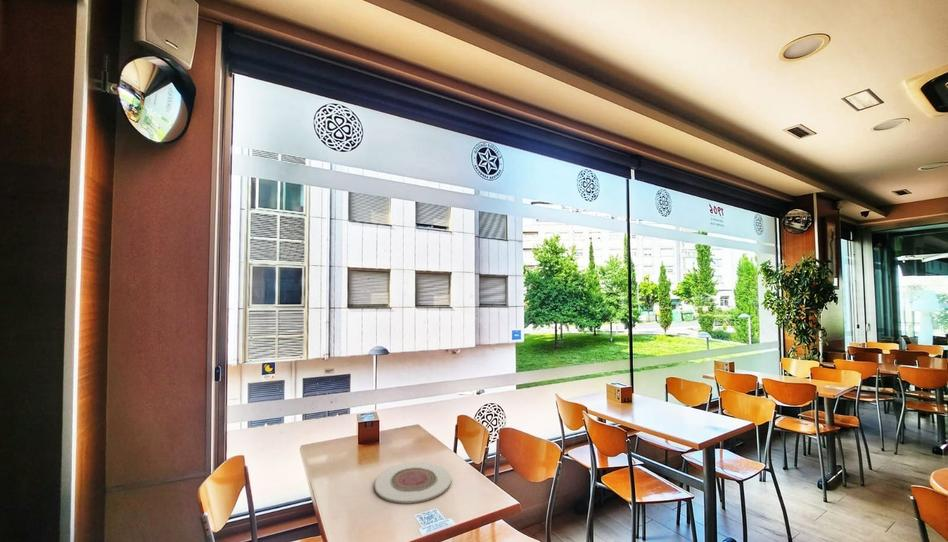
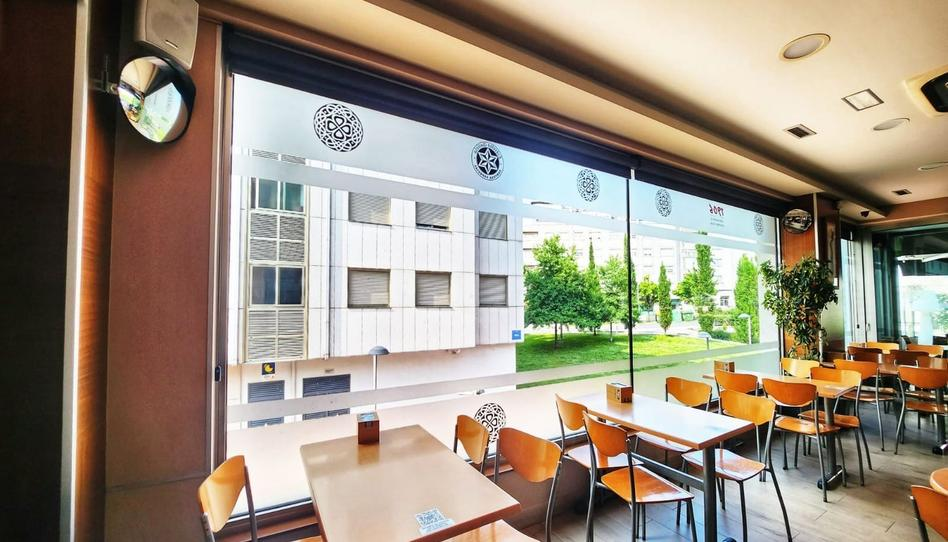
- plate (413, 480)
